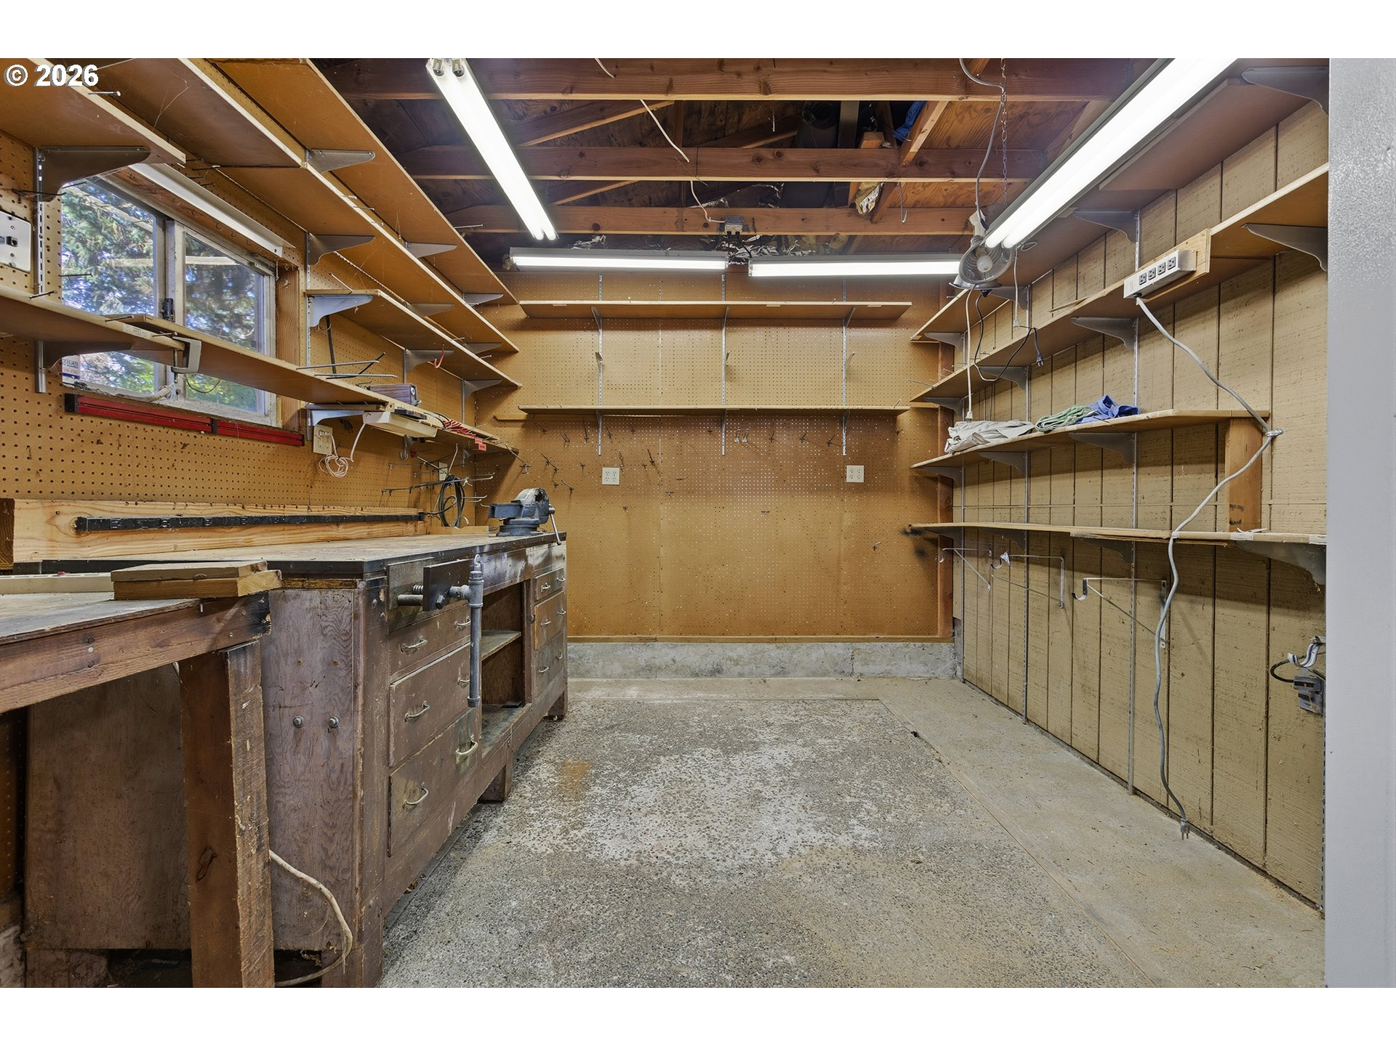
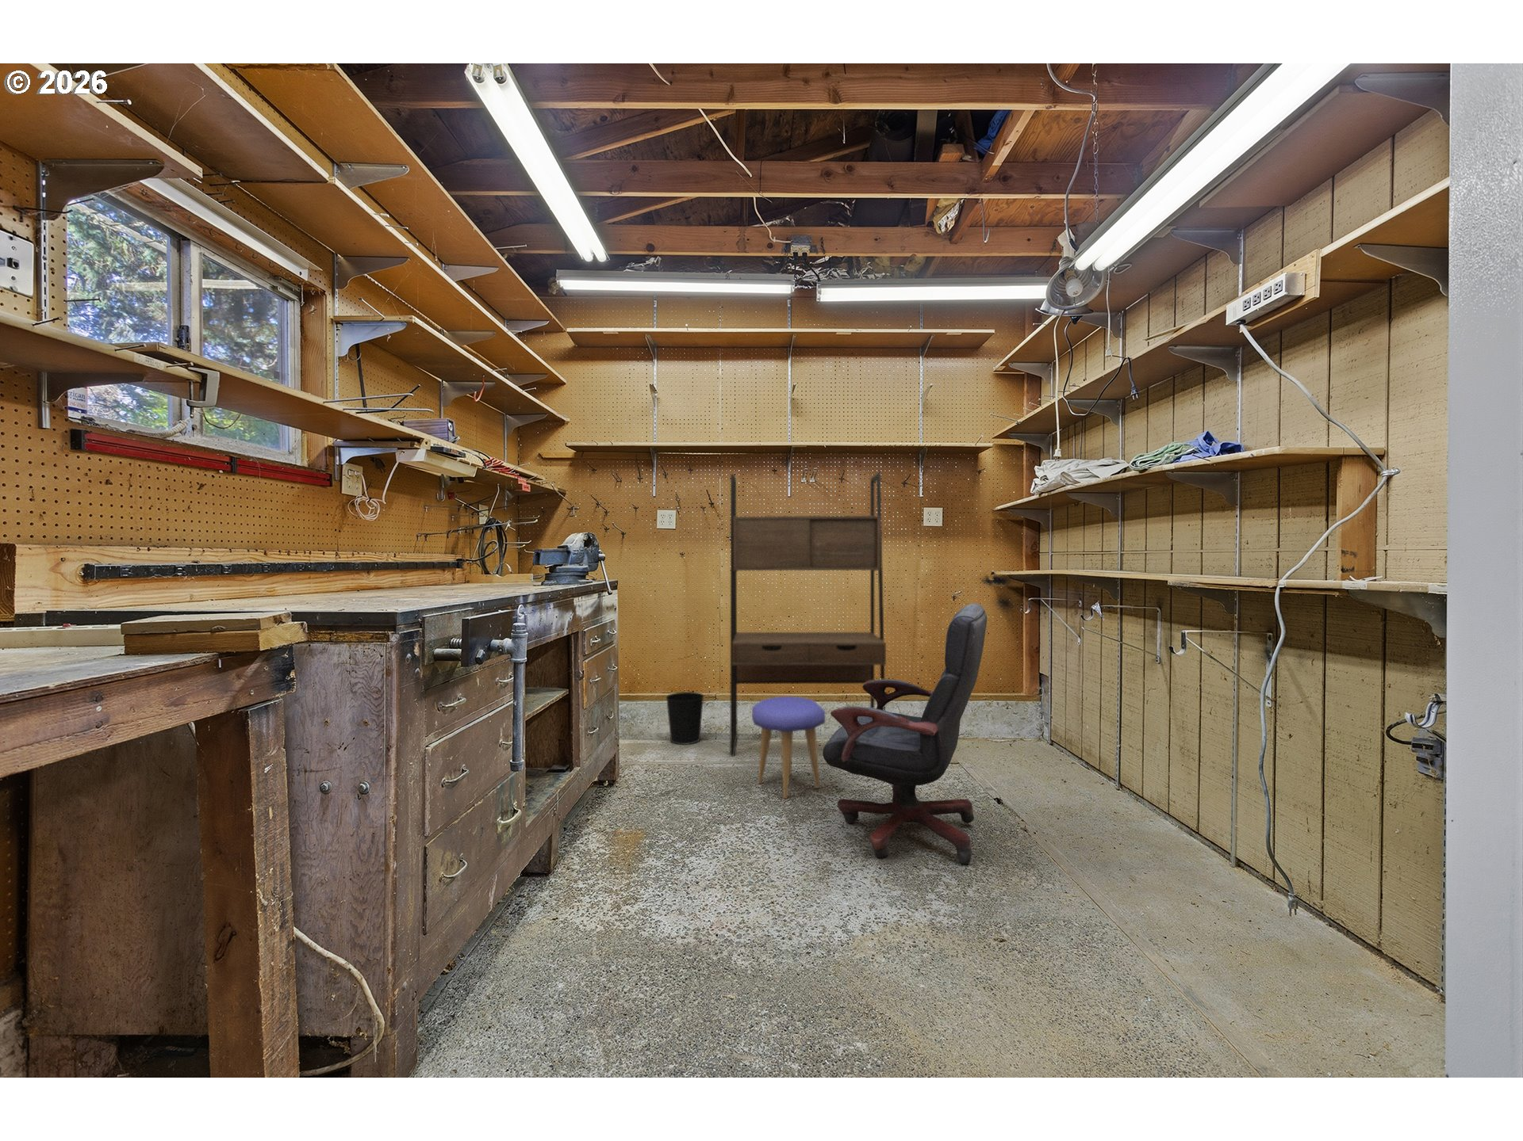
+ office chair (903, 719)
+ stool (788, 744)
+ desk (806, 633)
+ wastebasket (685, 718)
